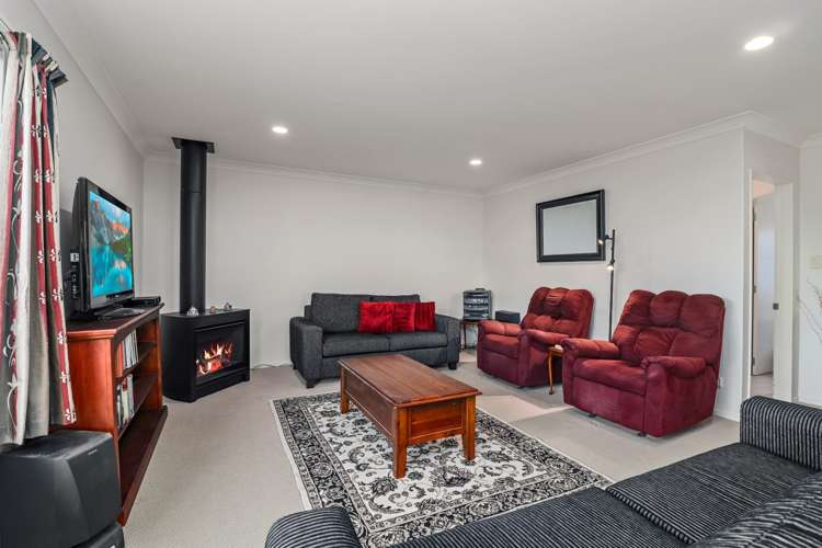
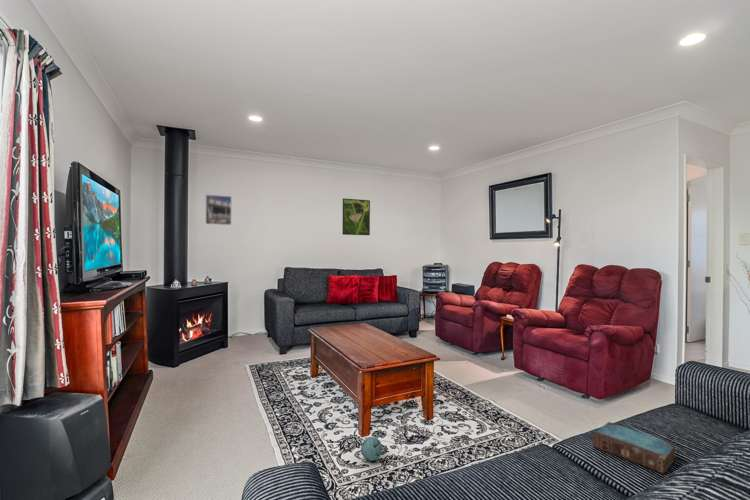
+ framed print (218, 210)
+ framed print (356, 217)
+ ball (371, 448)
+ book (633, 445)
